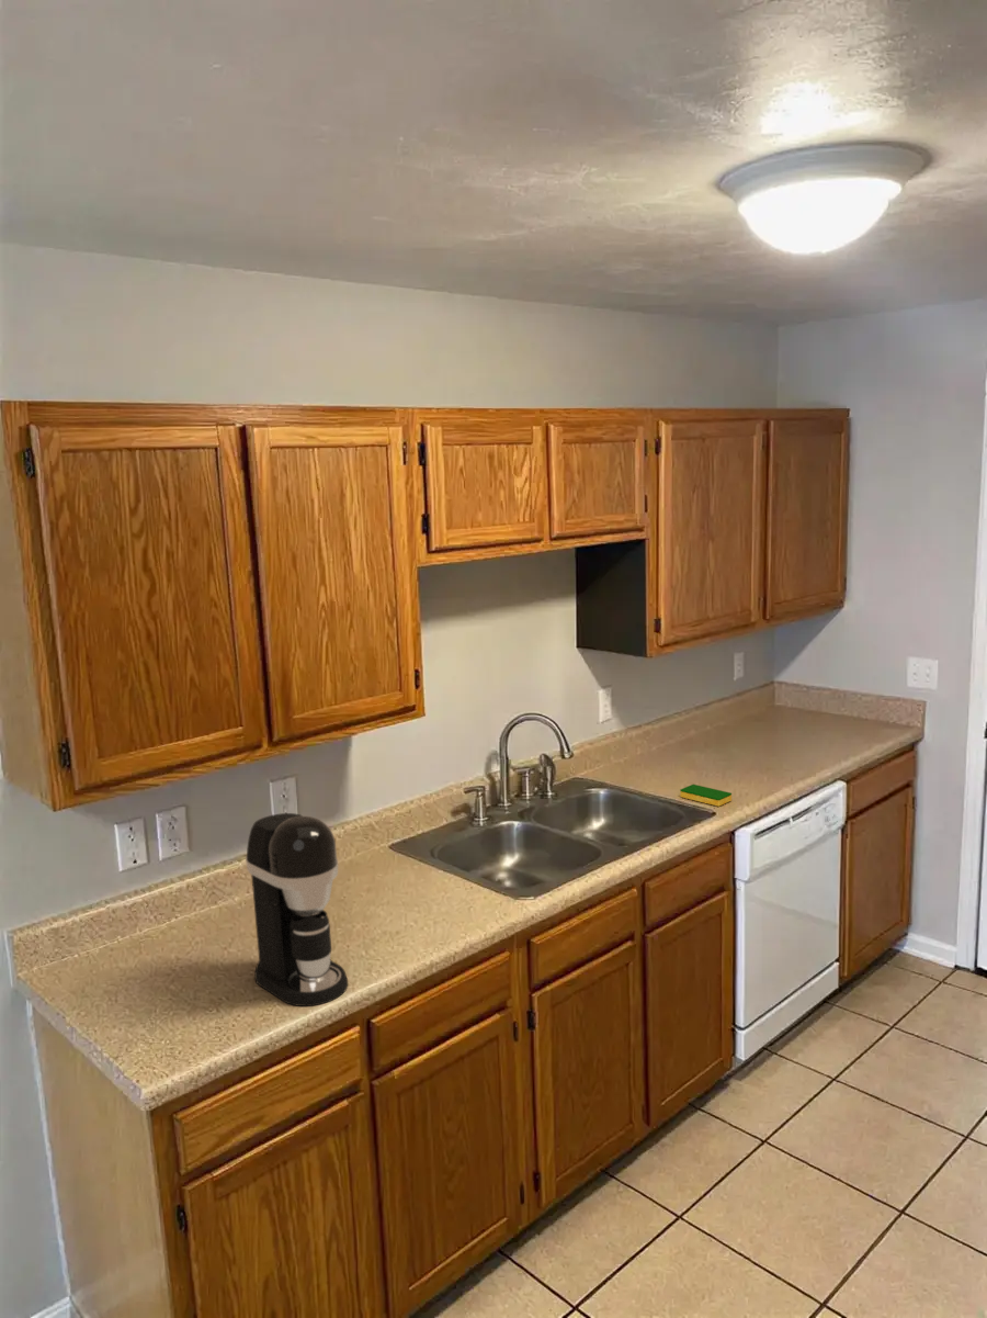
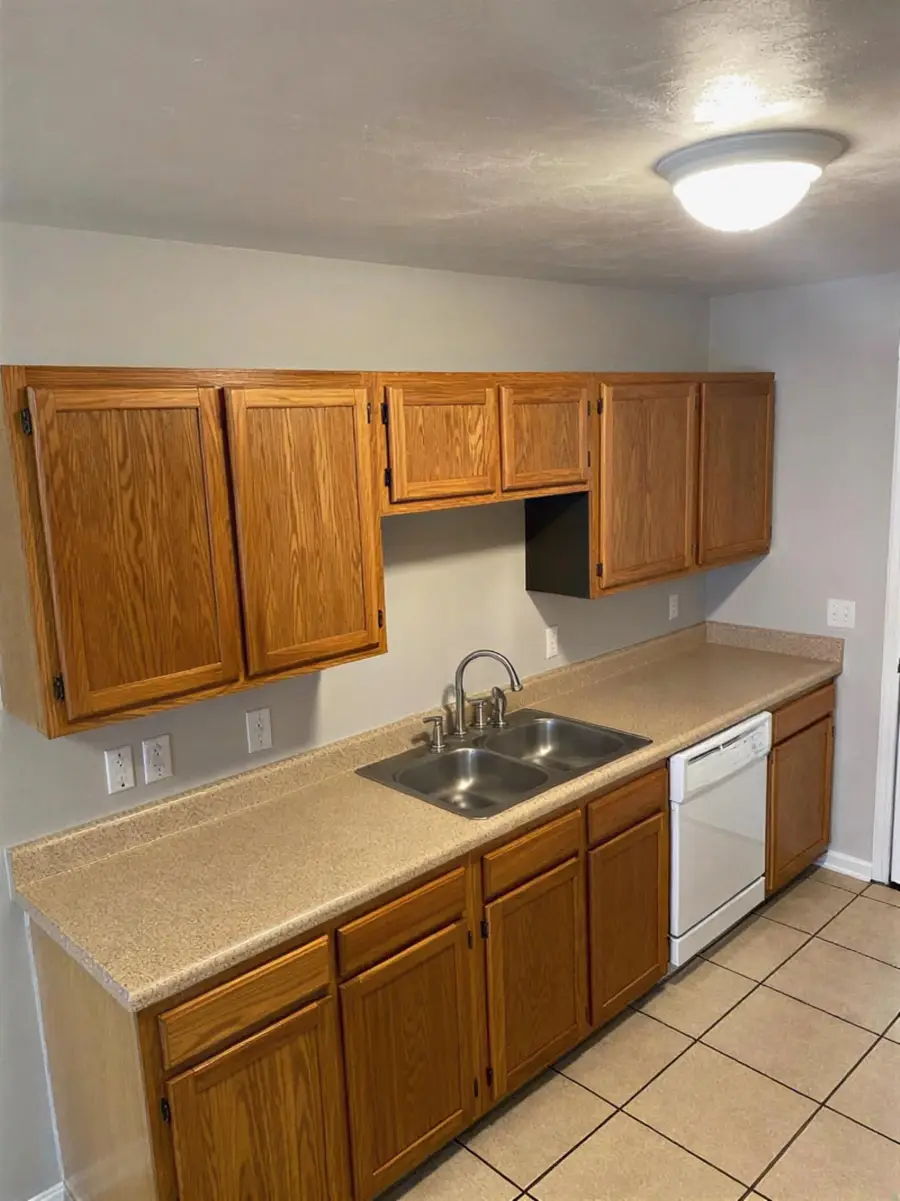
- coffee maker (294, 899)
- dish sponge (705, 795)
